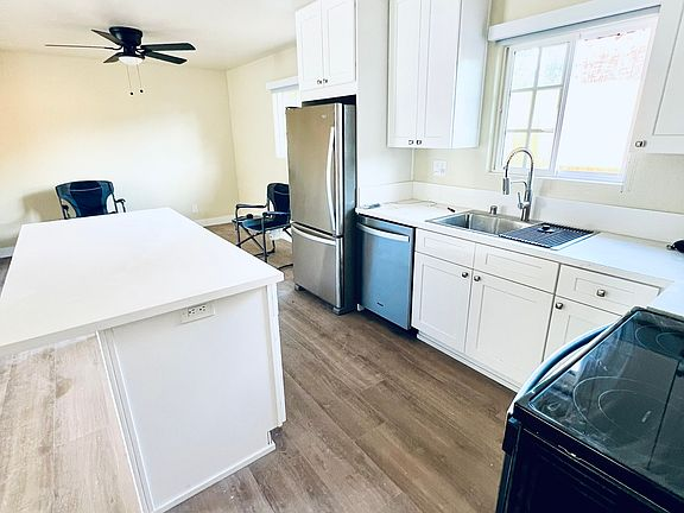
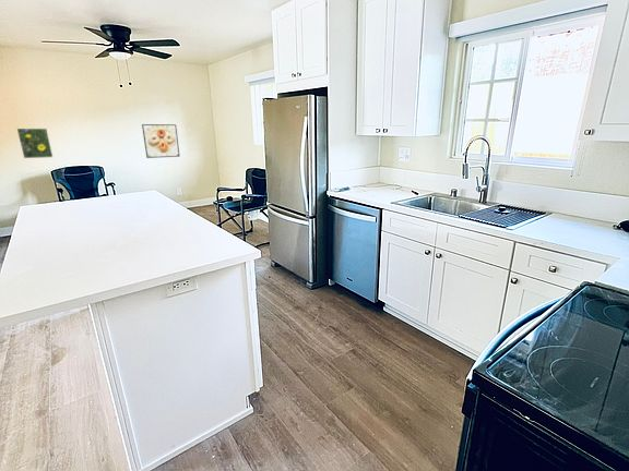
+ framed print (35, 143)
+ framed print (161, 141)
